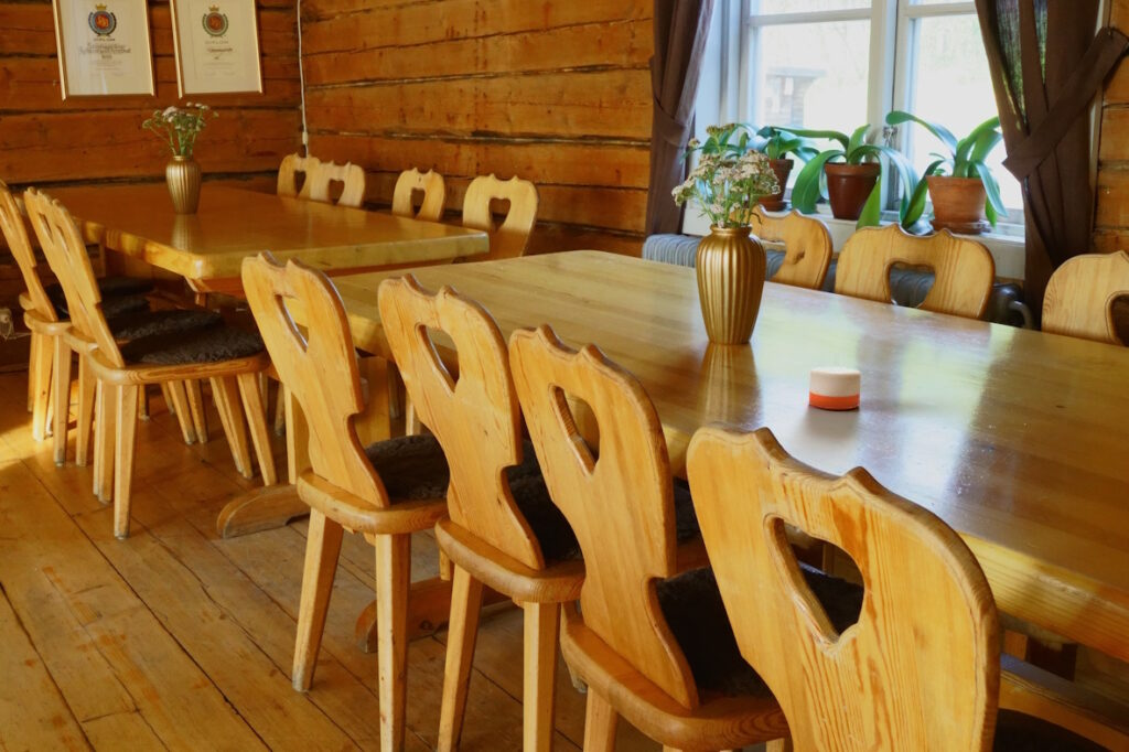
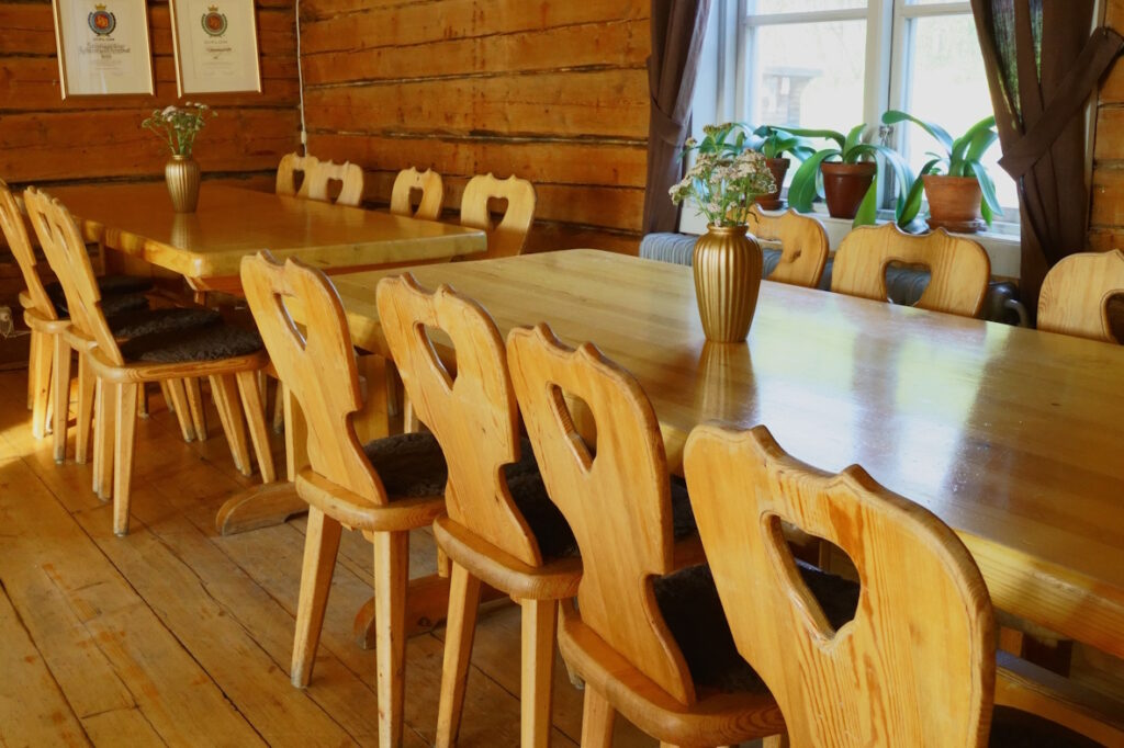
- candle (835, 369)
